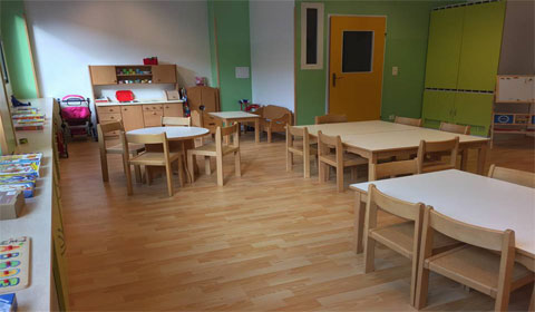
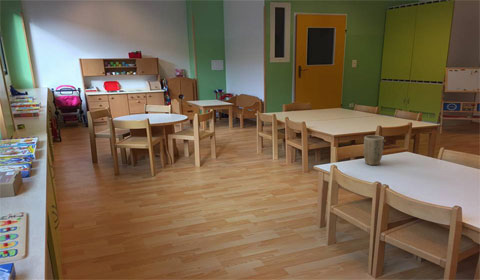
+ plant pot (373, 150)
